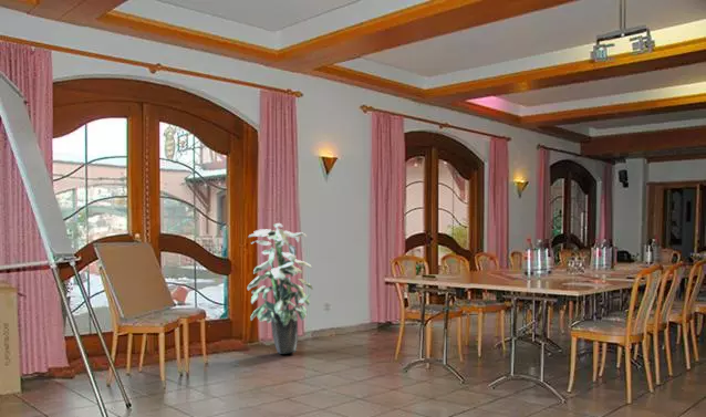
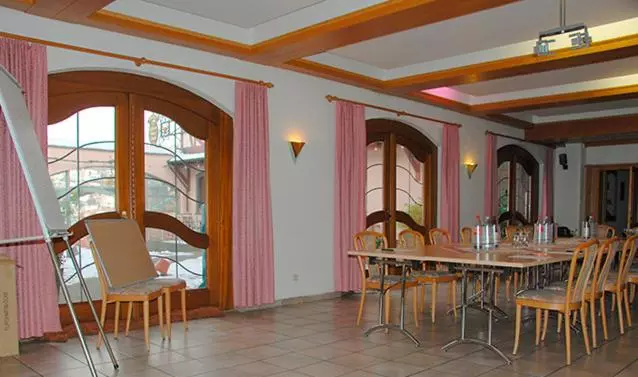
- indoor plant (279, 288)
